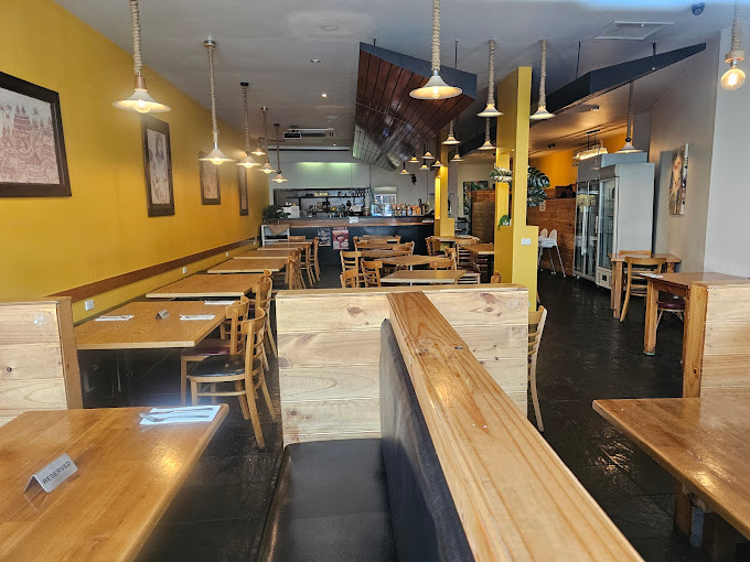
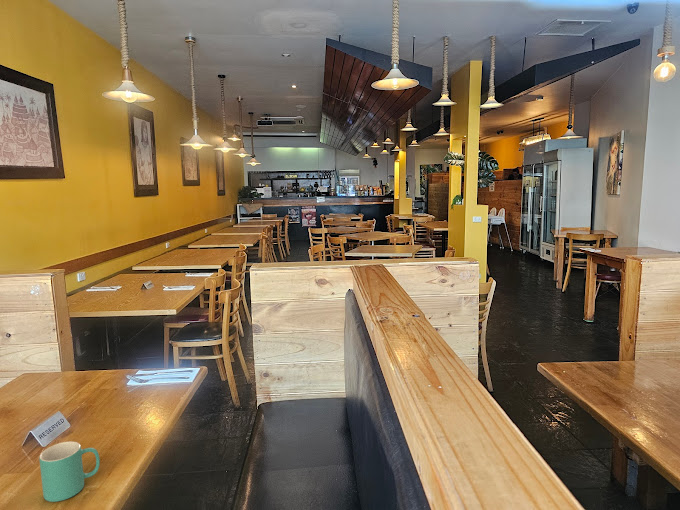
+ mug (71, 467)
